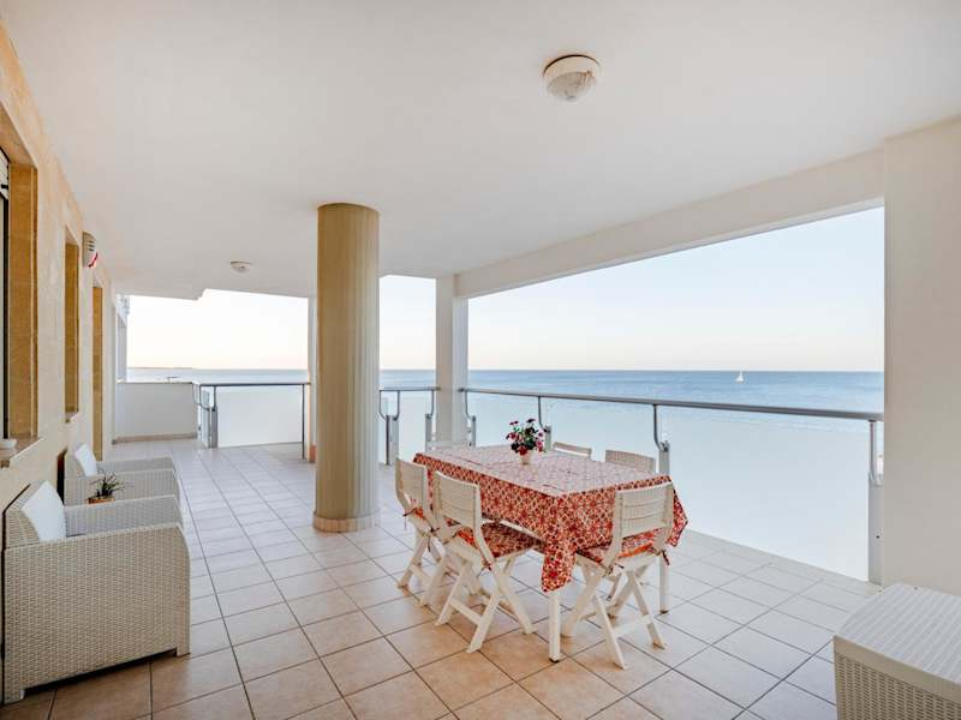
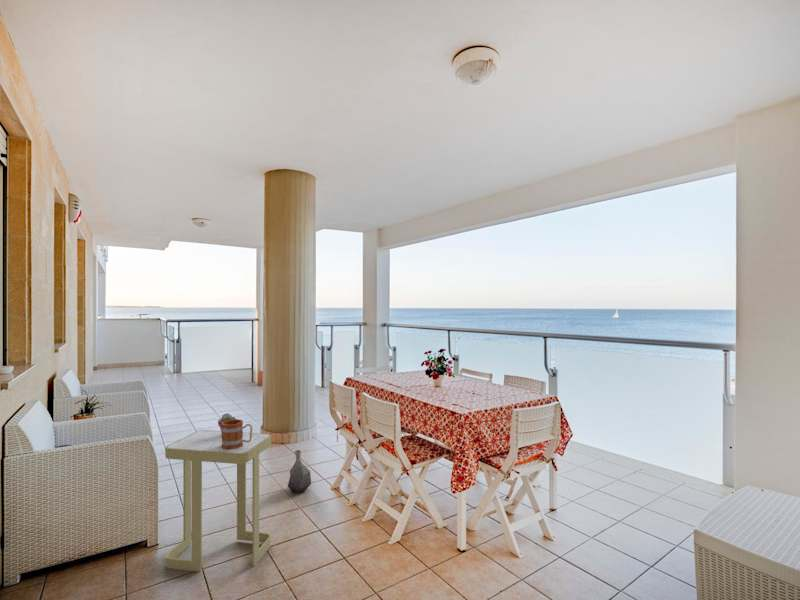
+ potted succulent (226, 420)
+ vase (298, 470)
+ side table (237, 497)
+ mug (237, 433)
